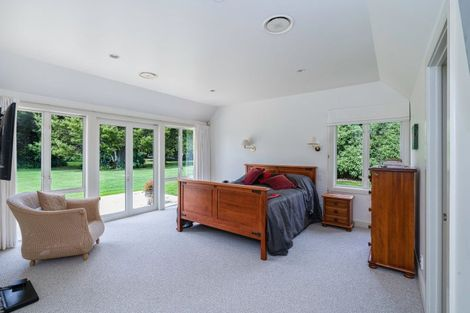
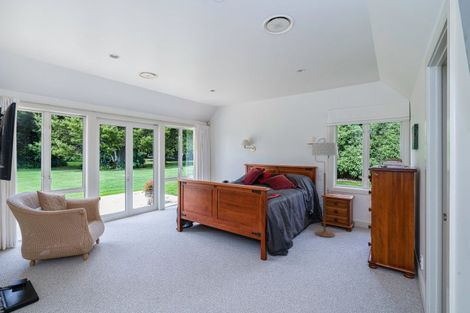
+ floor lamp (324, 185)
